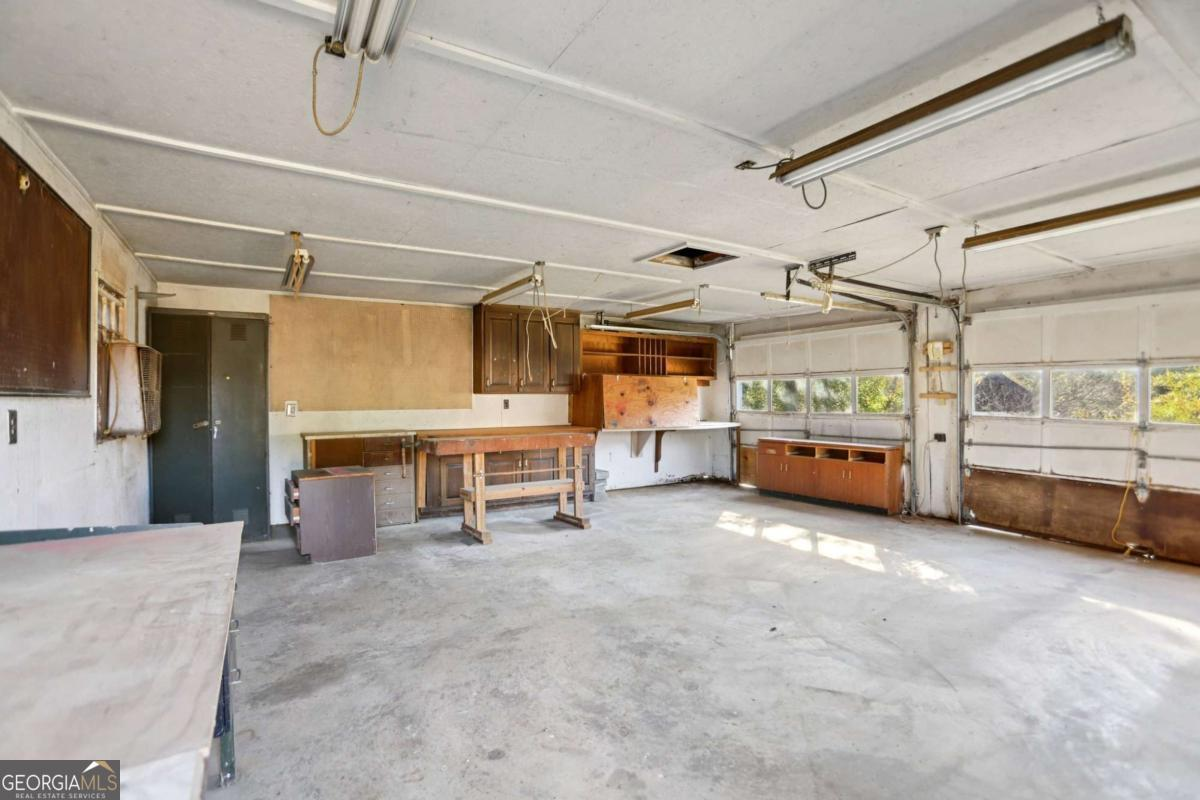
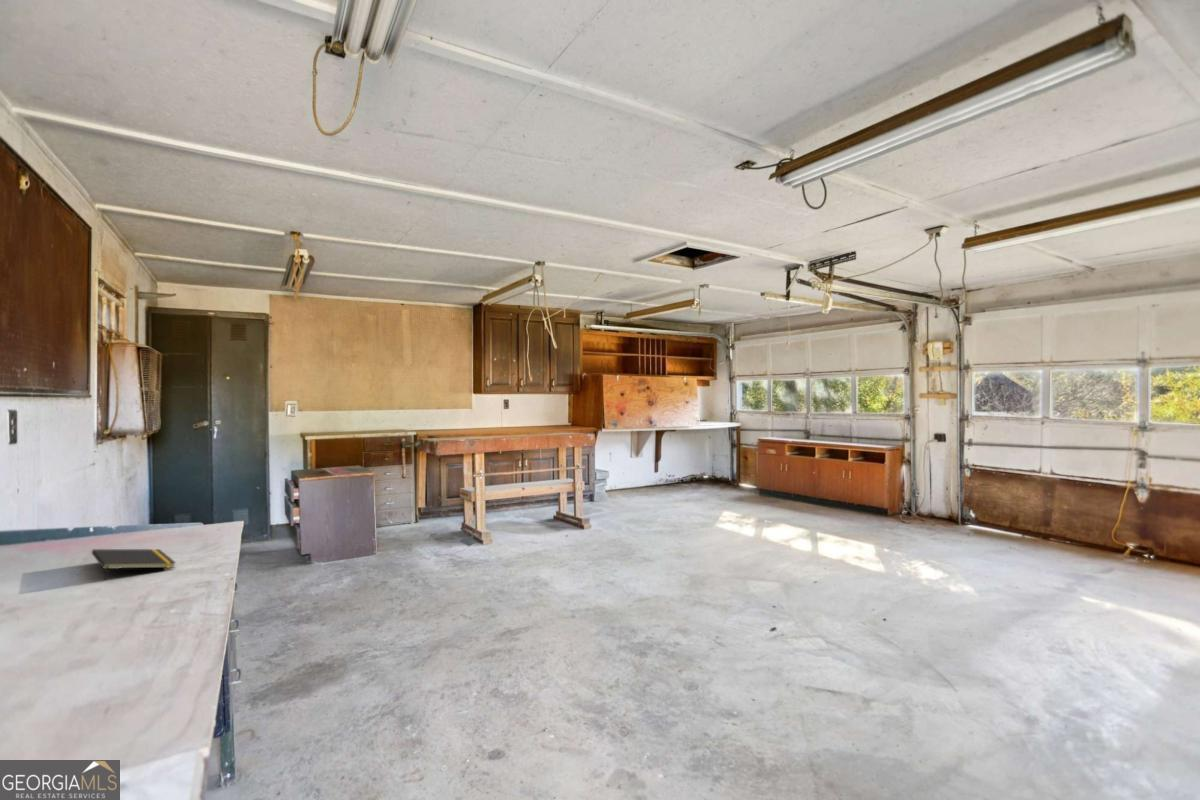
+ notepad (133, 558)
